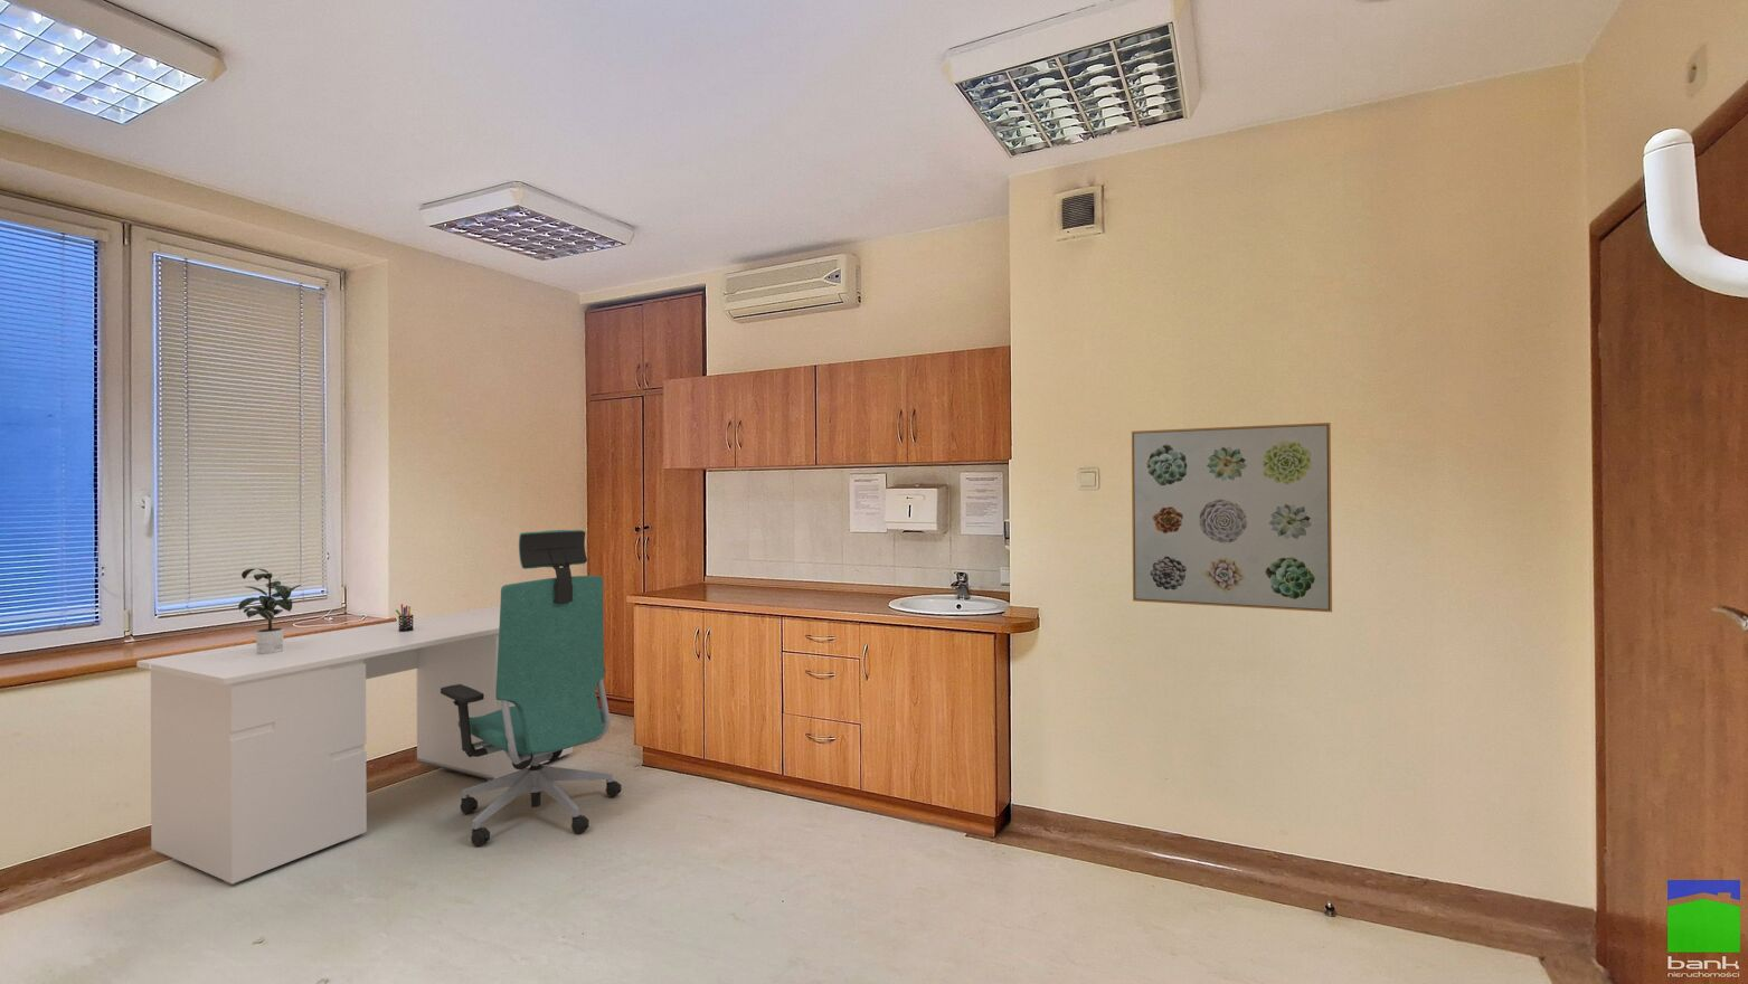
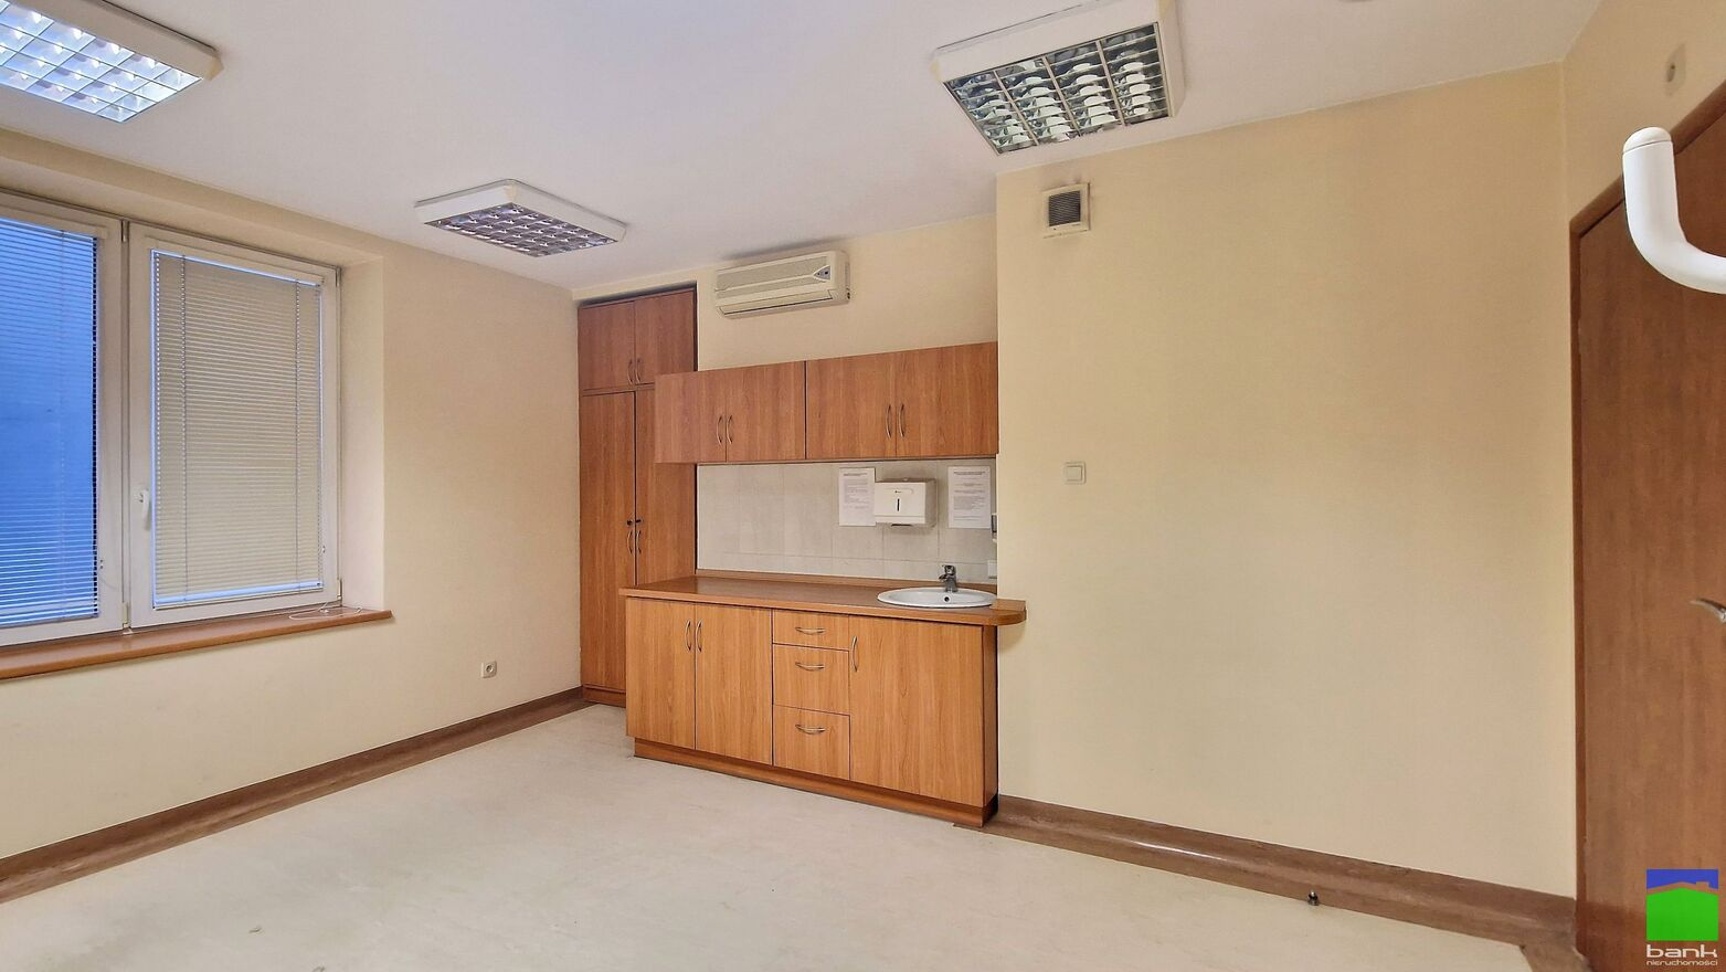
- wall art (1226, 516)
- chair (540, 671)
- desk (417, 714)
- potted plant (273, 610)
- pen holder (403, 617)
